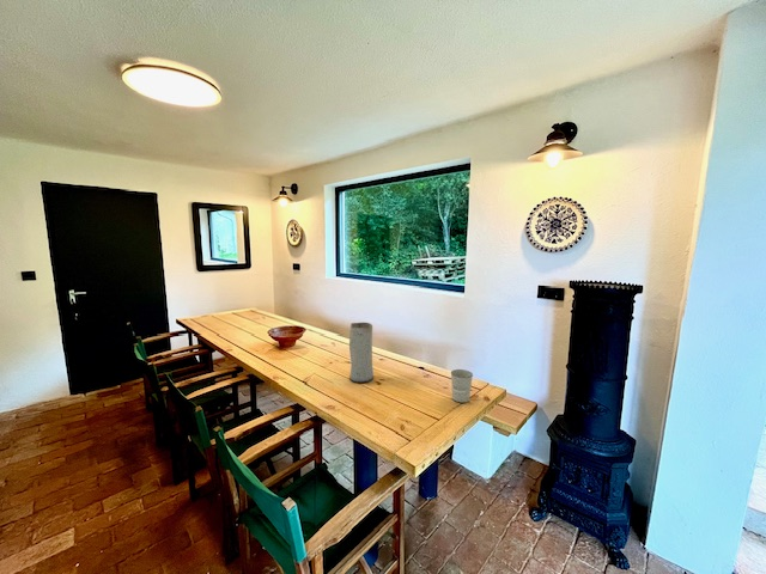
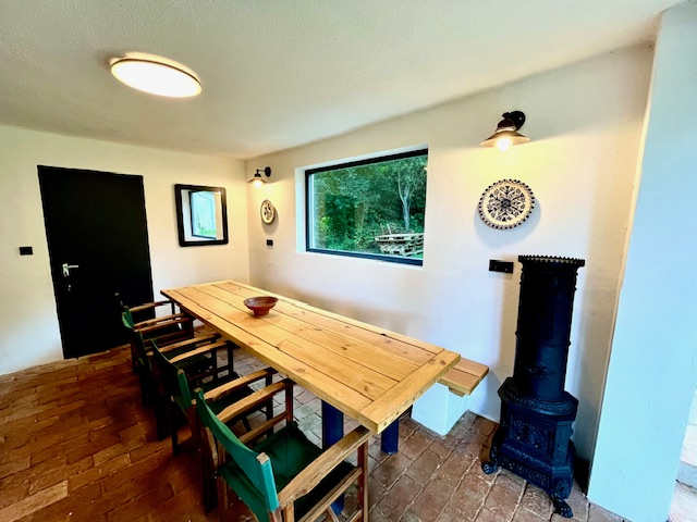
- cup (460, 386)
- vase (361, 352)
